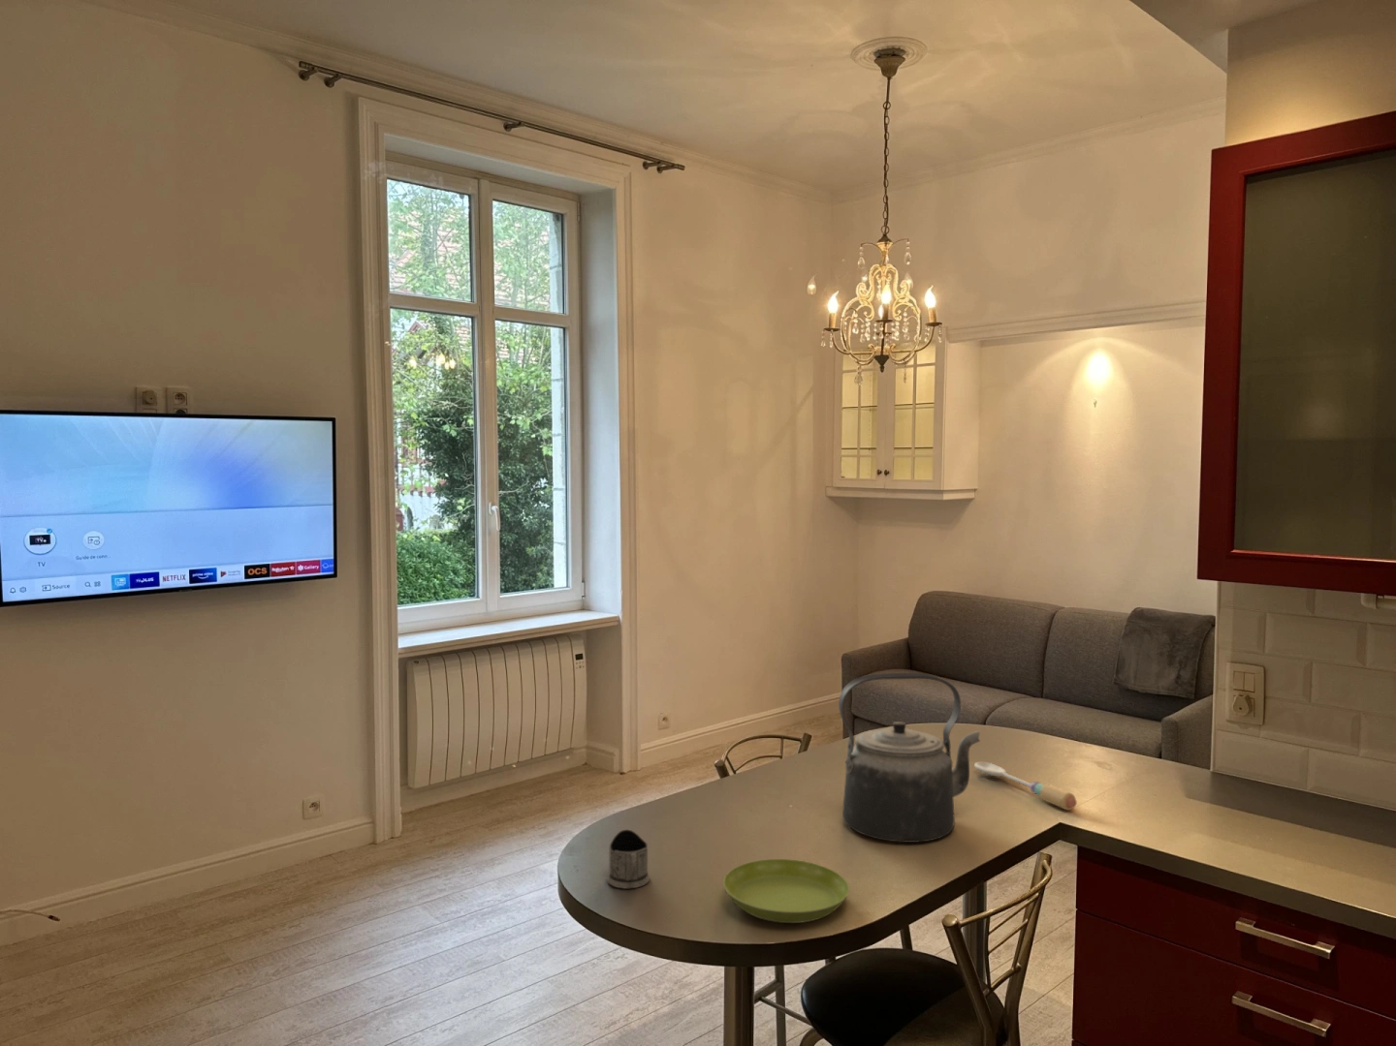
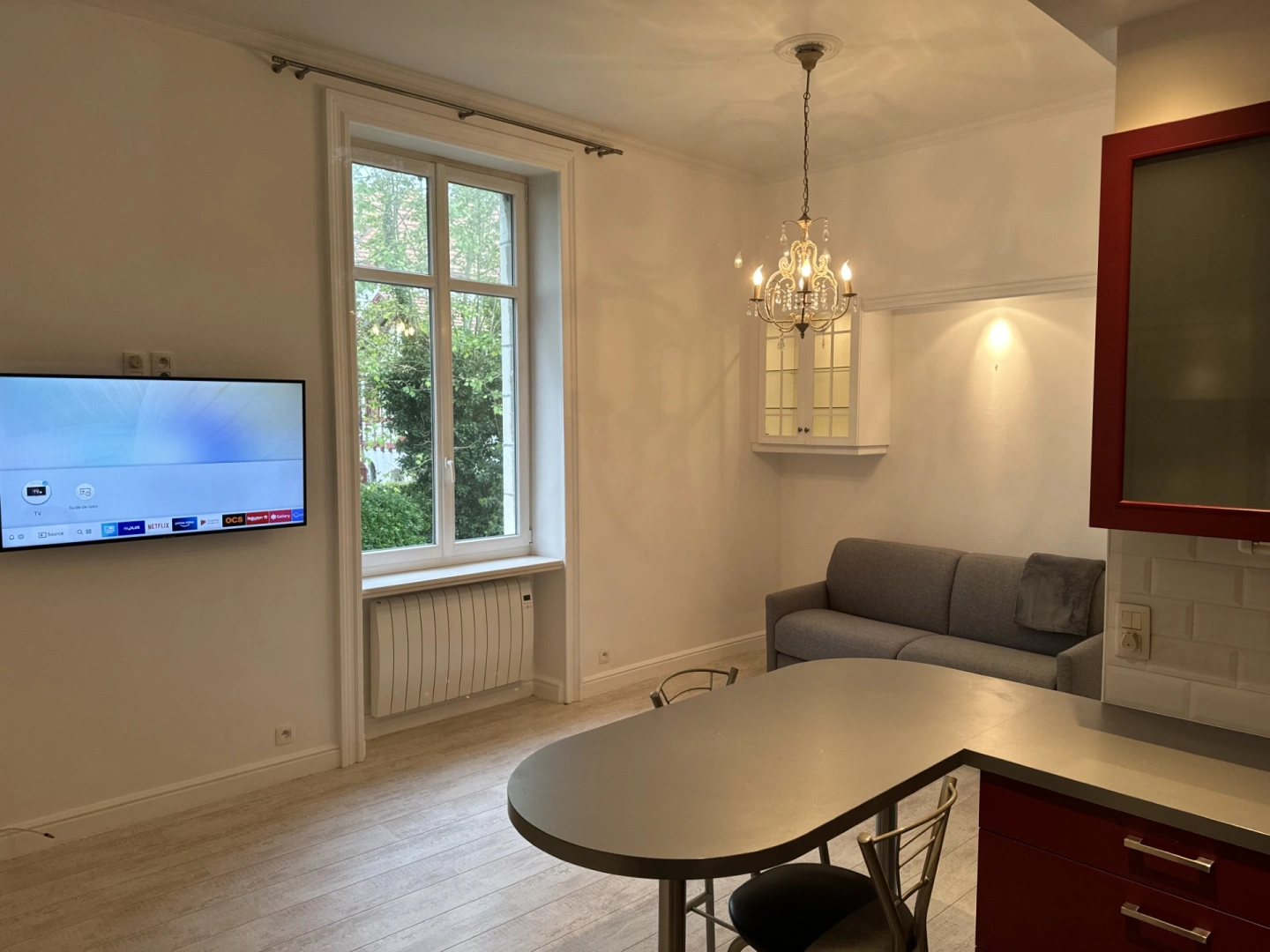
- kettle (909, 748)
- saucer (785, 892)
- spoon (1022, 781)
- tea glass holder (629, 860)
